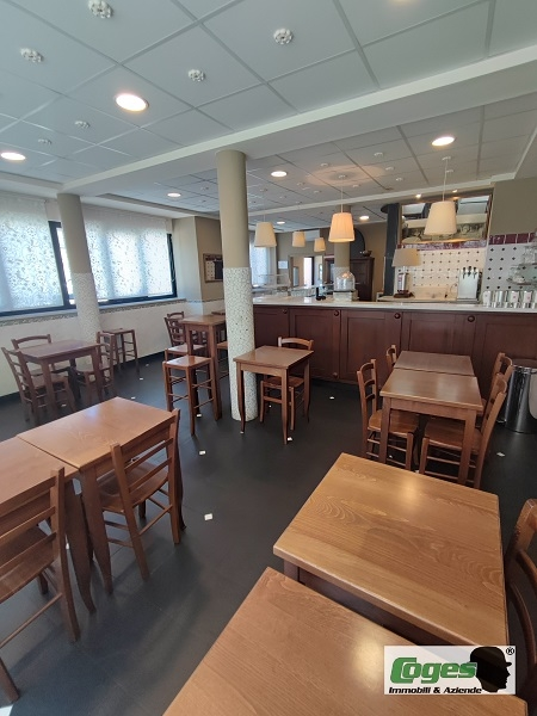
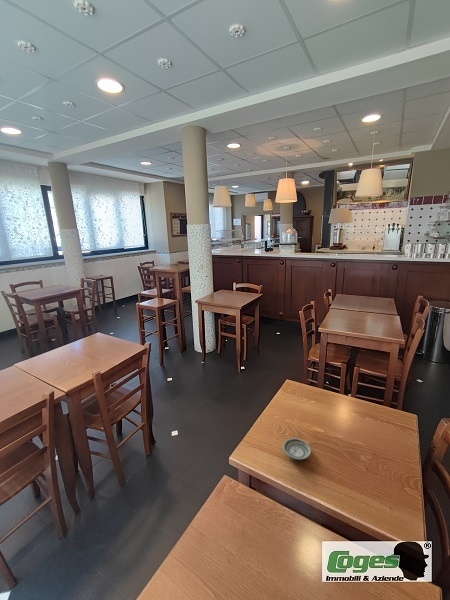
+ saucer (296, 450)
